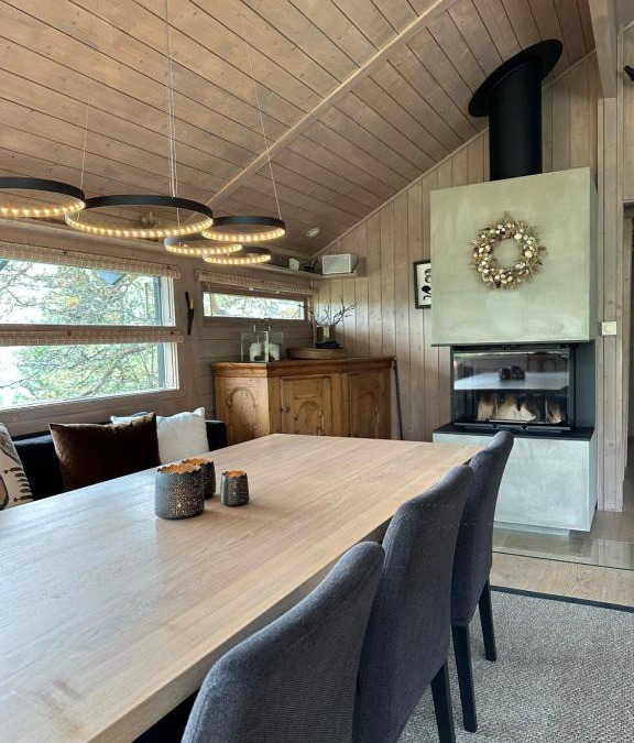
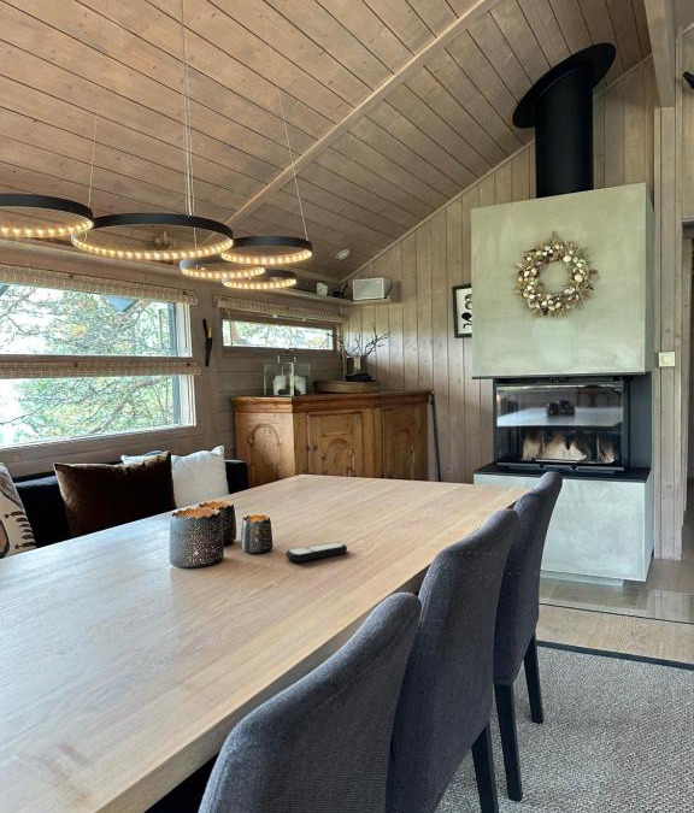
+ remote control (317, 550)
